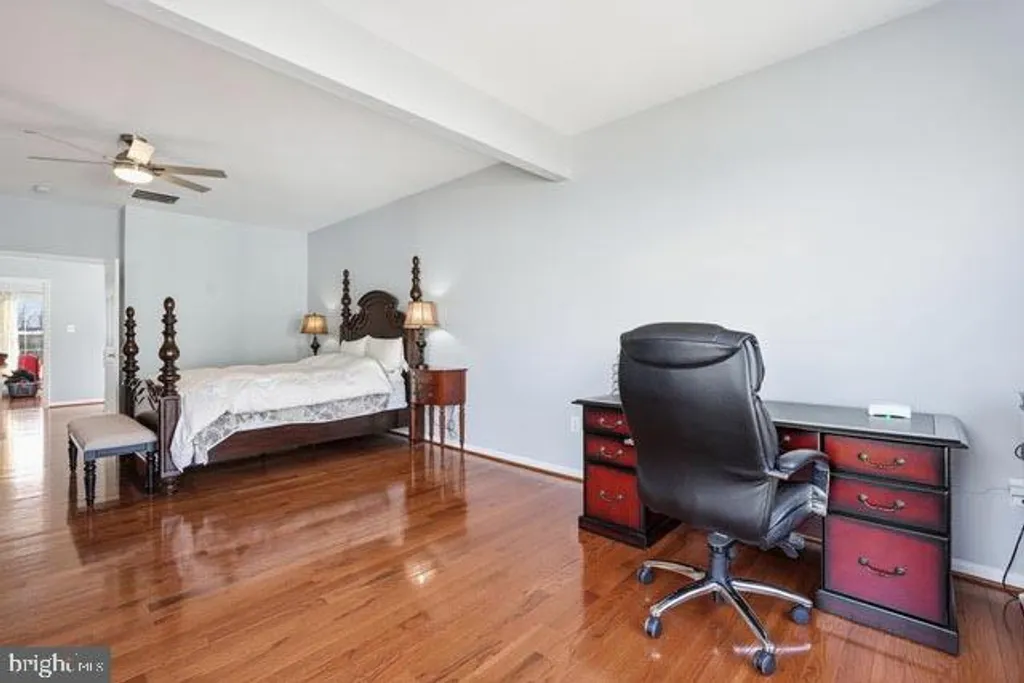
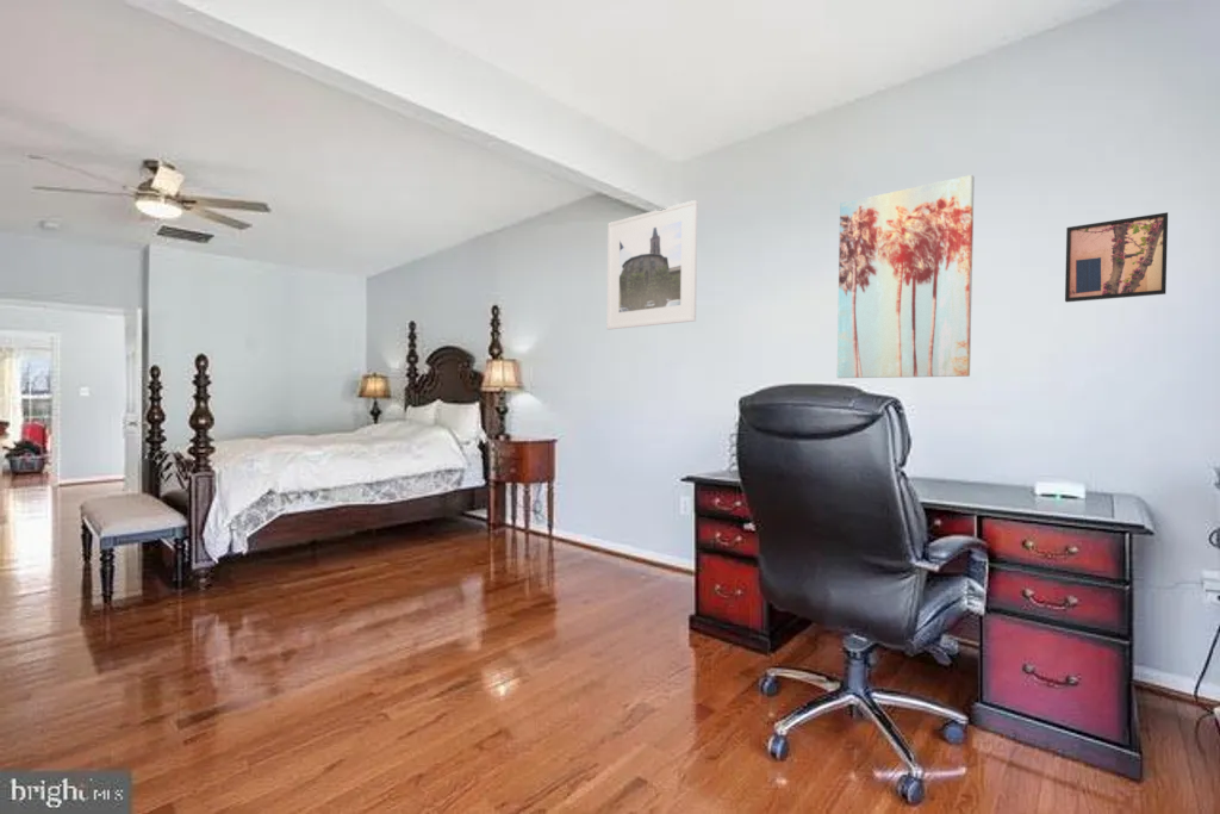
+ wall art (1114, 259)
+ wall art (900, 284)
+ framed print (649, 268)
